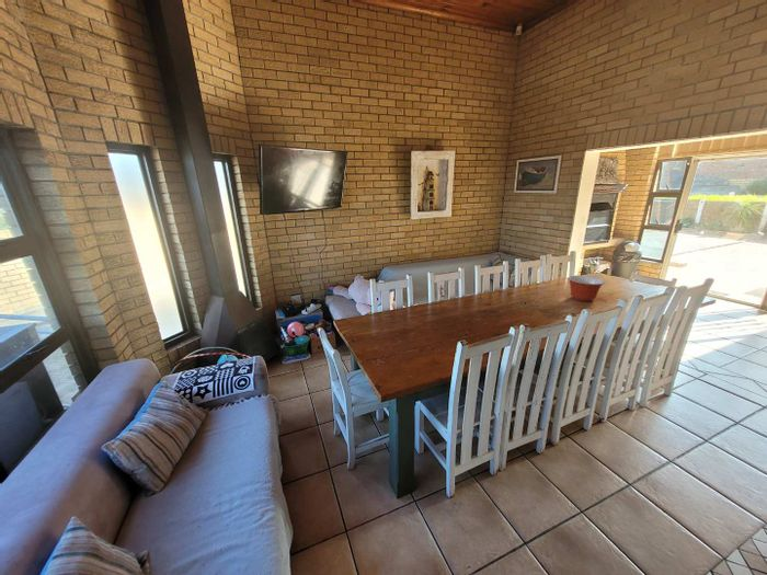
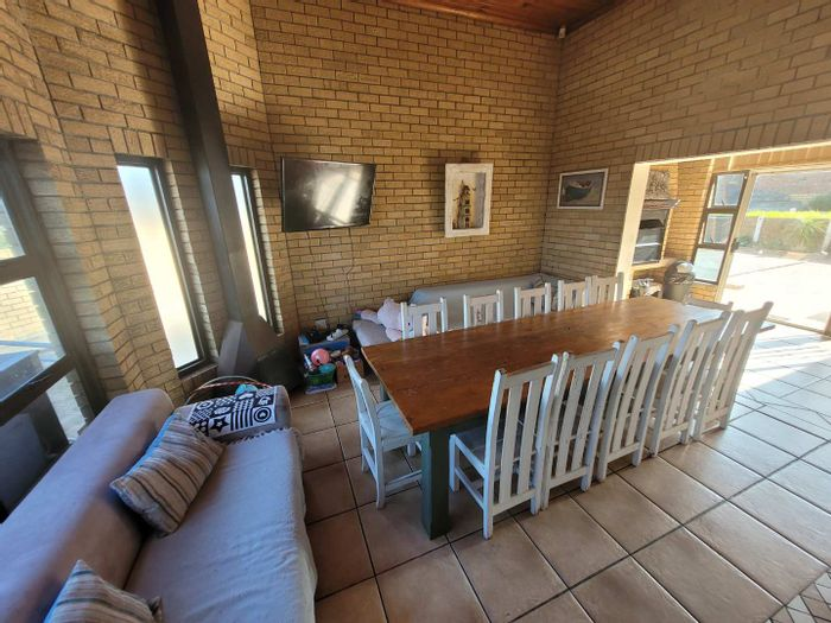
- mixing bowl (584, 288)
